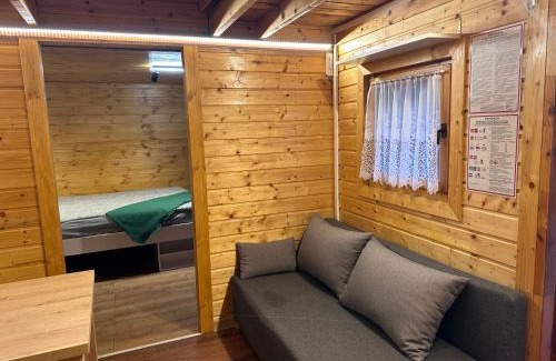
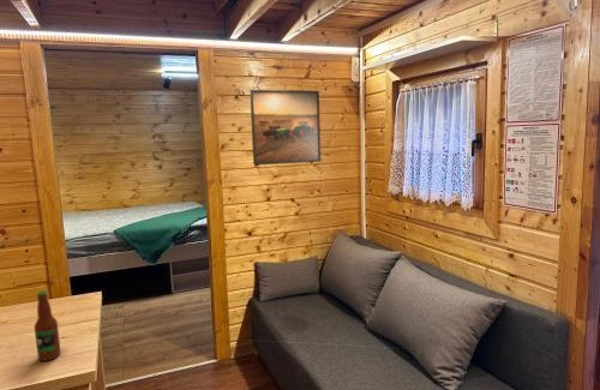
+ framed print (287, 127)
+ bottle (46, 324)
